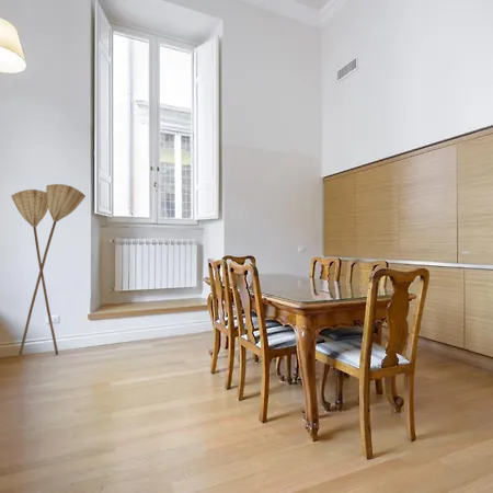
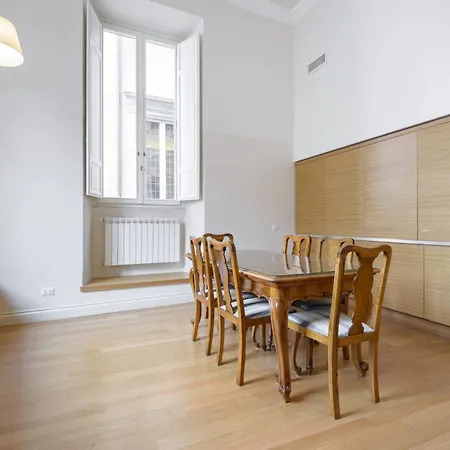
- floor lamp (43, 267)
